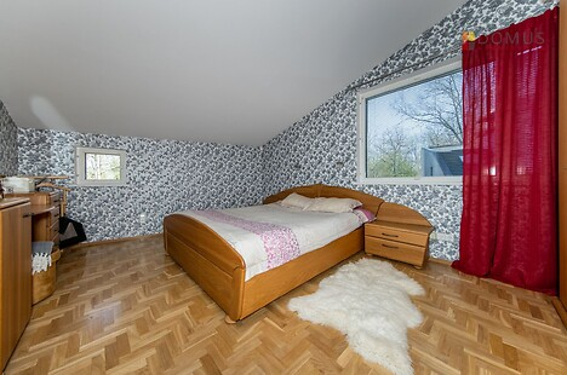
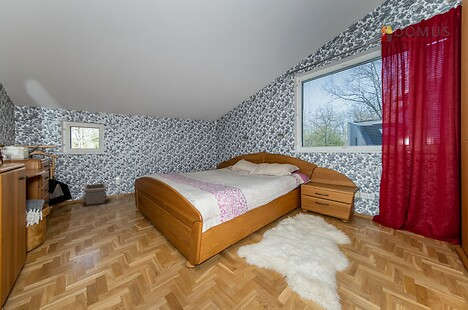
+ storage basket (95, 193)
